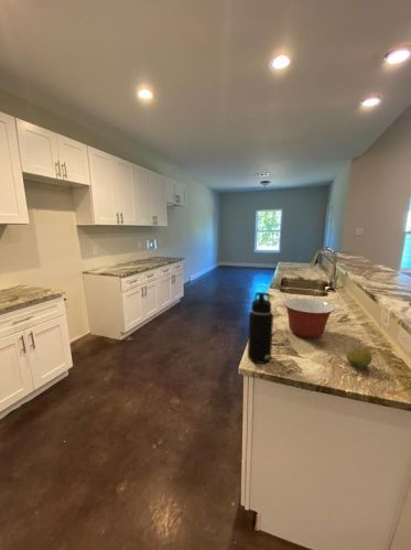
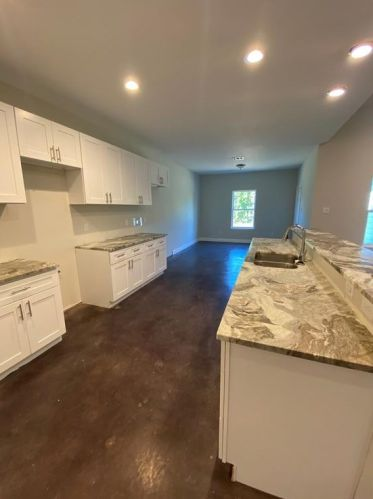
- mixing bowl (306, 319)
- fruit (358, 356)
- water bottle (260, 323)
